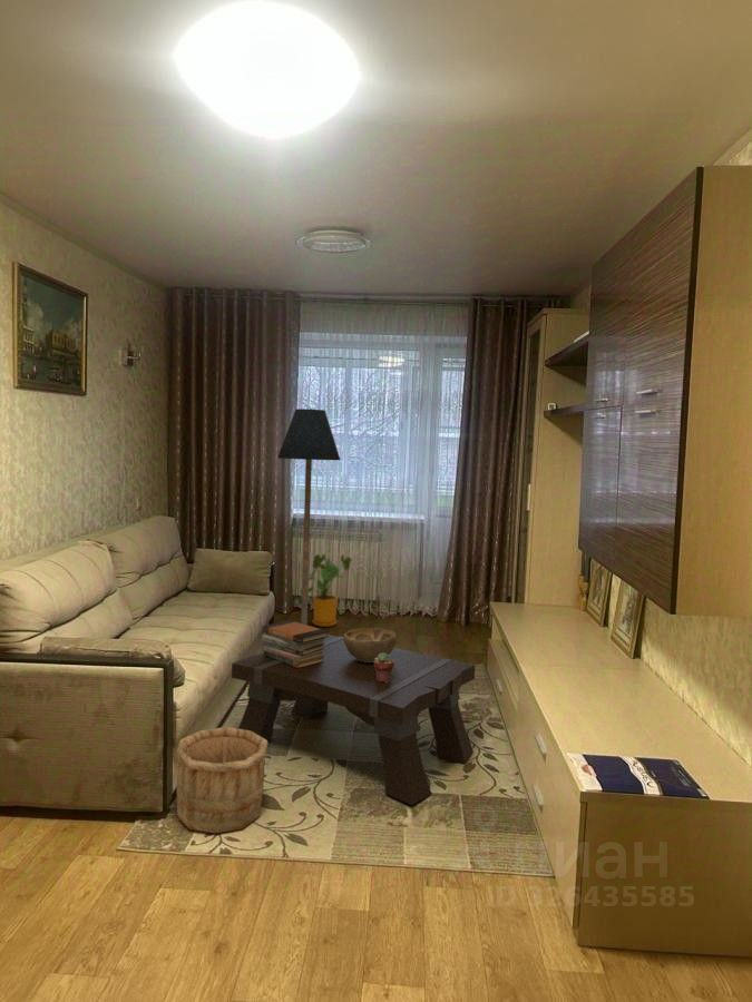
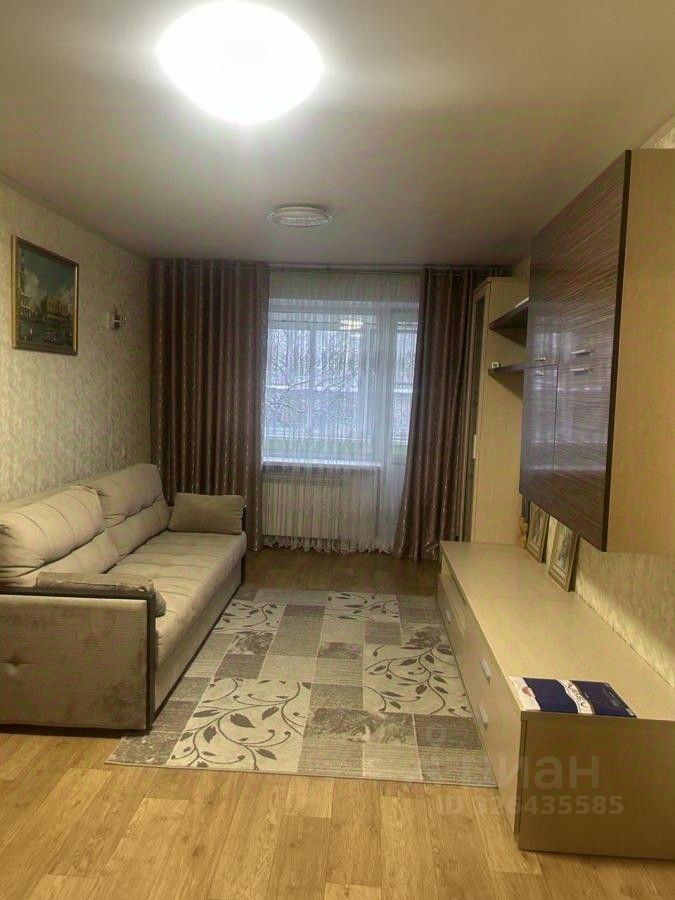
- decorative bowl (369, 645)
- coffee table (353, 706)
- house plant (323, 590)
- floor lamp (305, 538)
- wooden bucket (221, 777)
- potted succulent (383, 665)
- book stack (293, 642)
